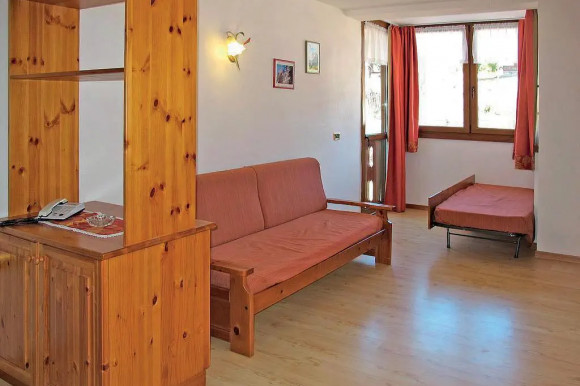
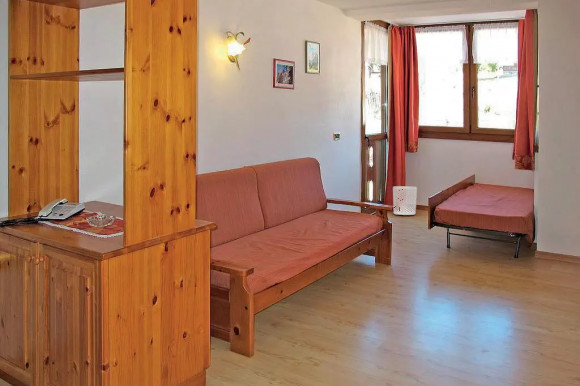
+ waste bin (404, 200)
